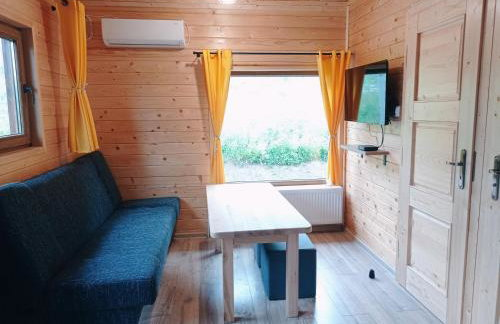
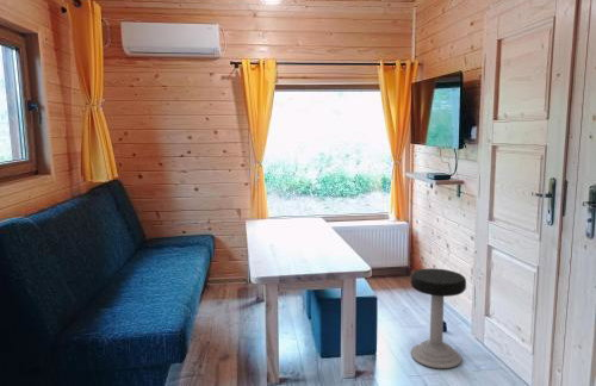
+ stool (436, 316)
